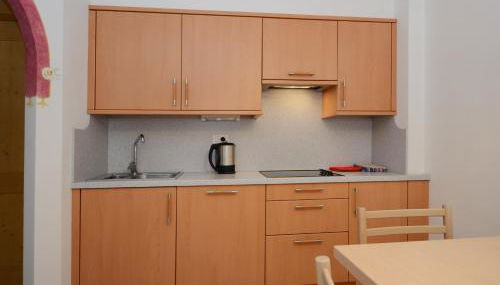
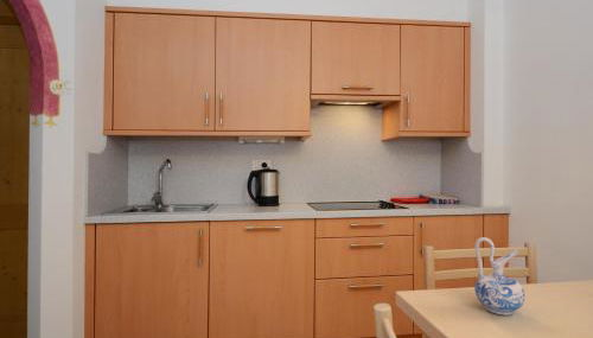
+ ceramic pitcher (498, 274)
